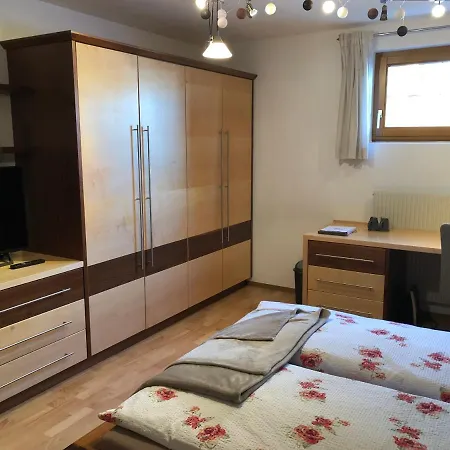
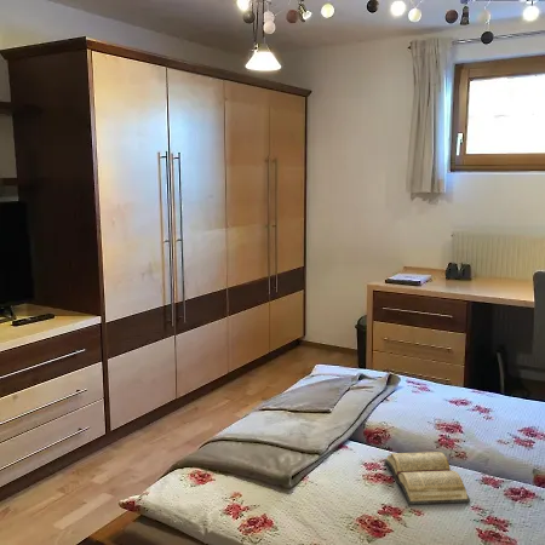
+ diary (424, 471)
